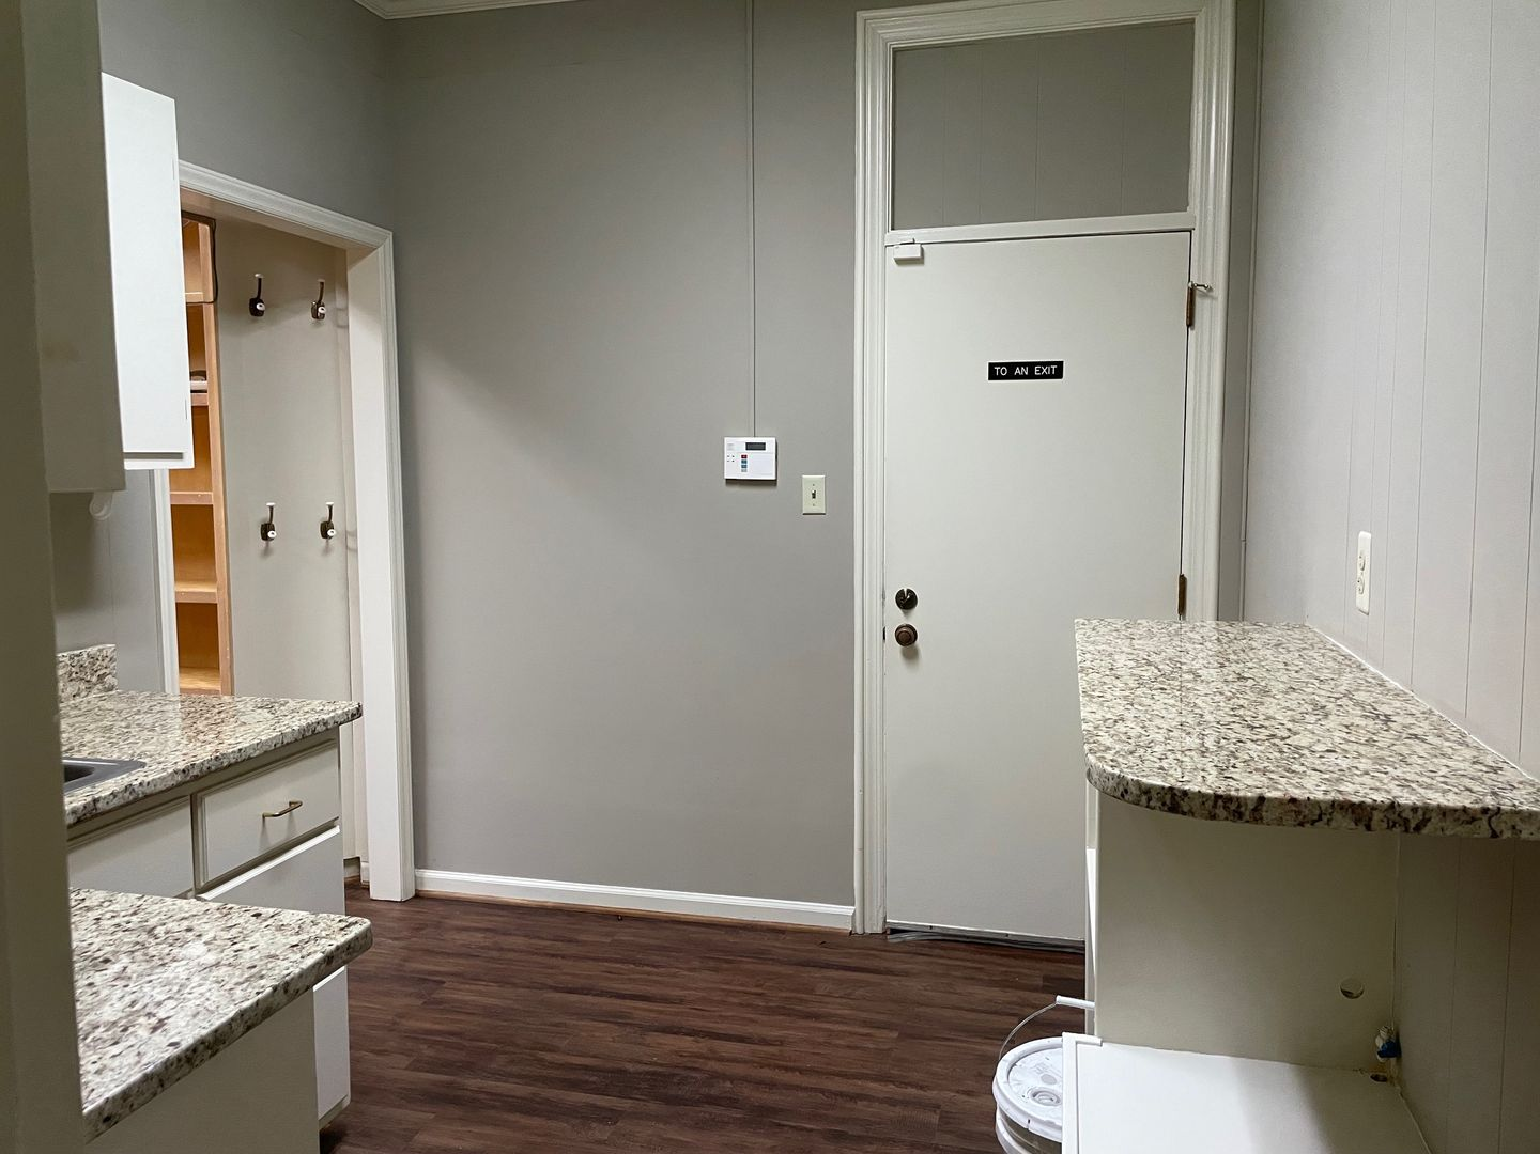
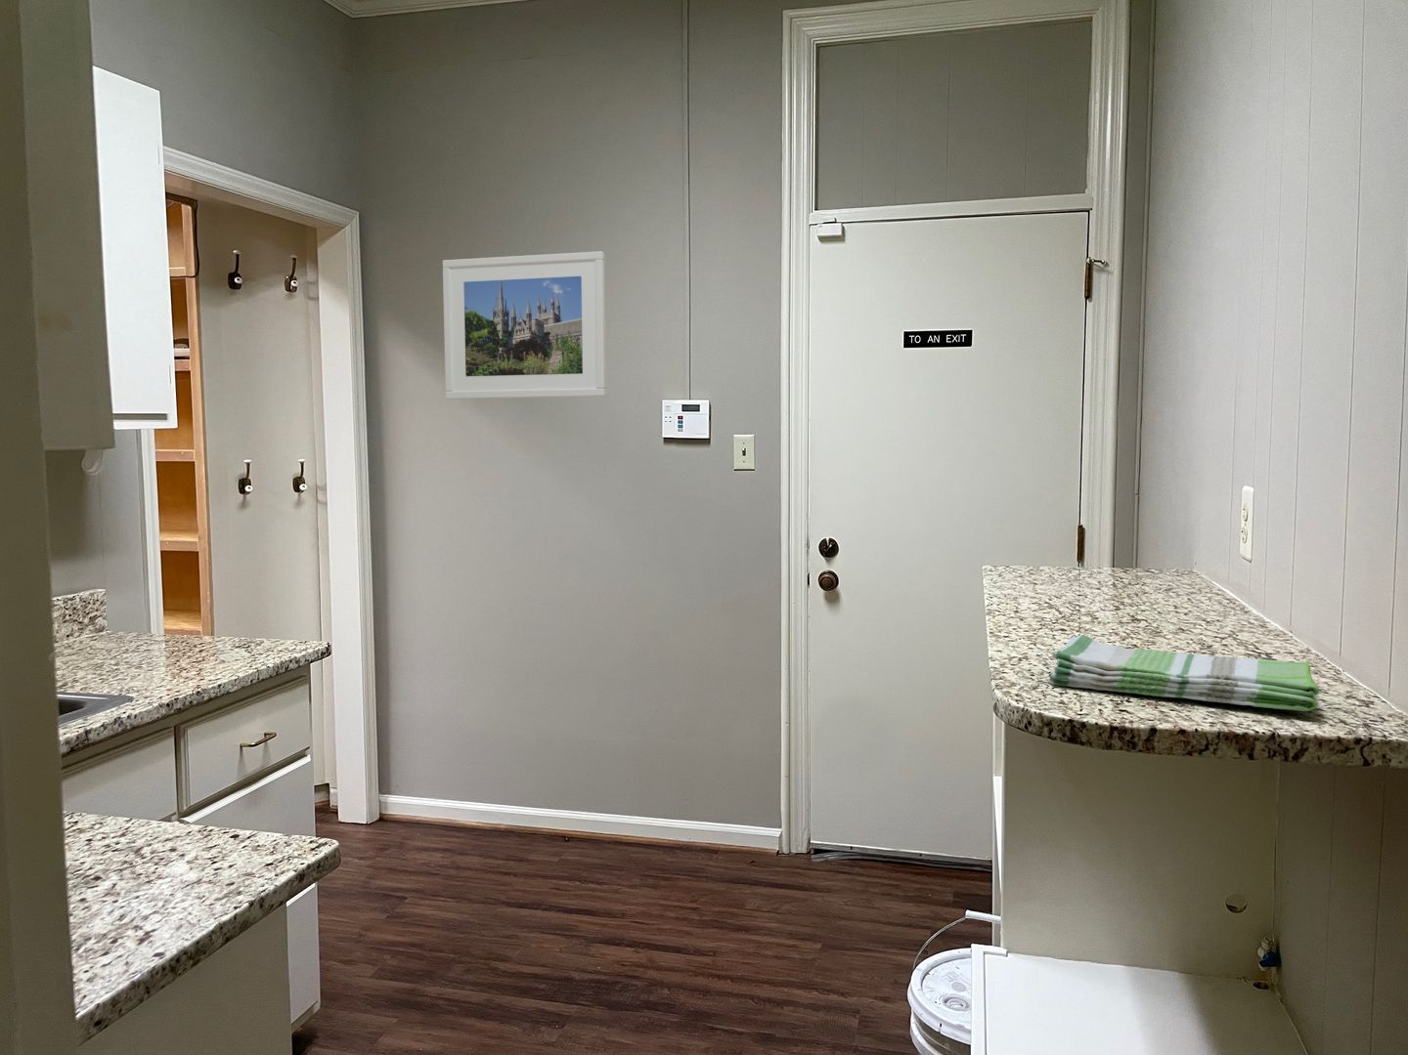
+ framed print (523, 327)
+ dish towel (1181, 665)
